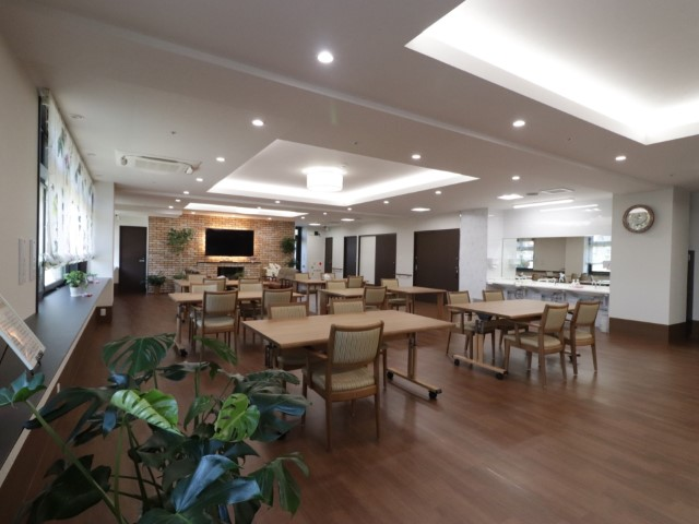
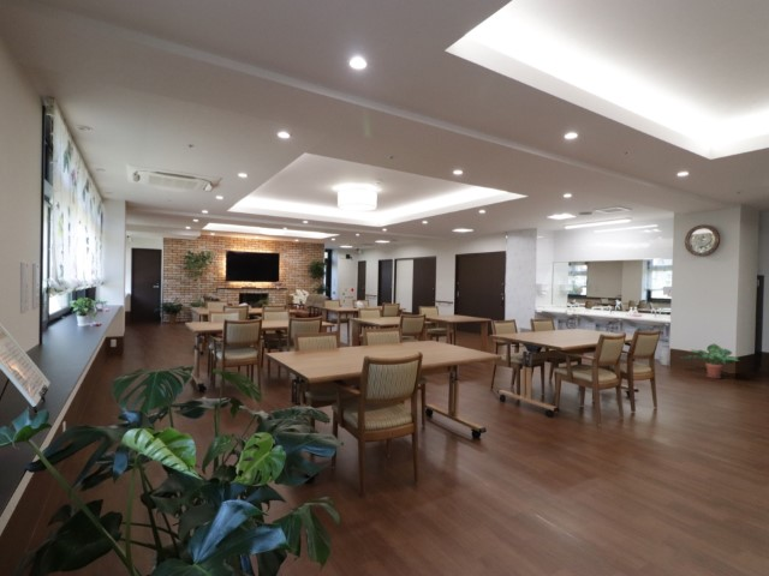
+ potted plant (715, 359)
